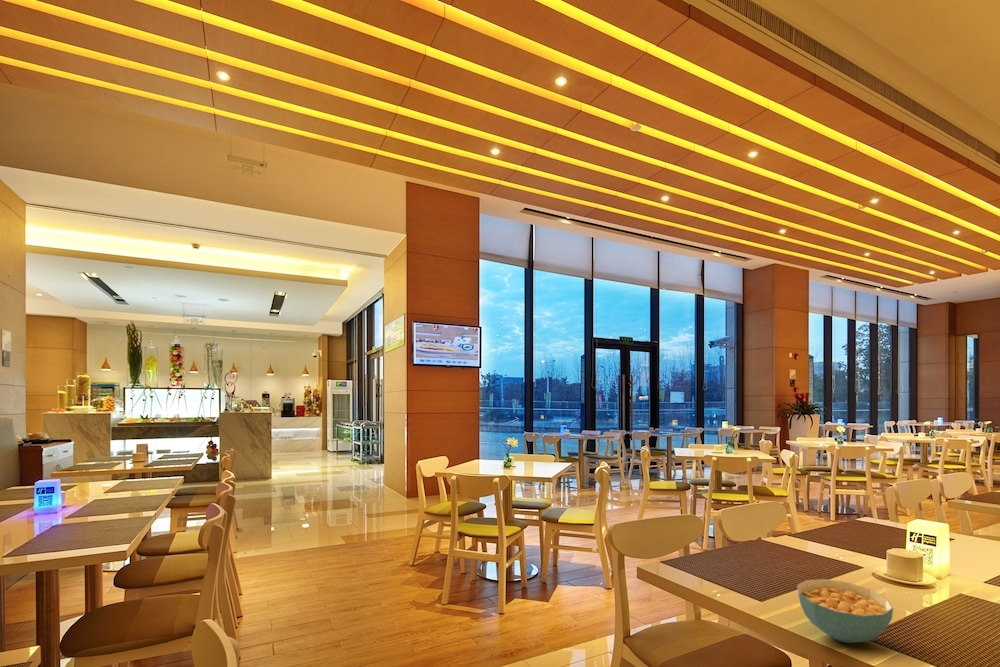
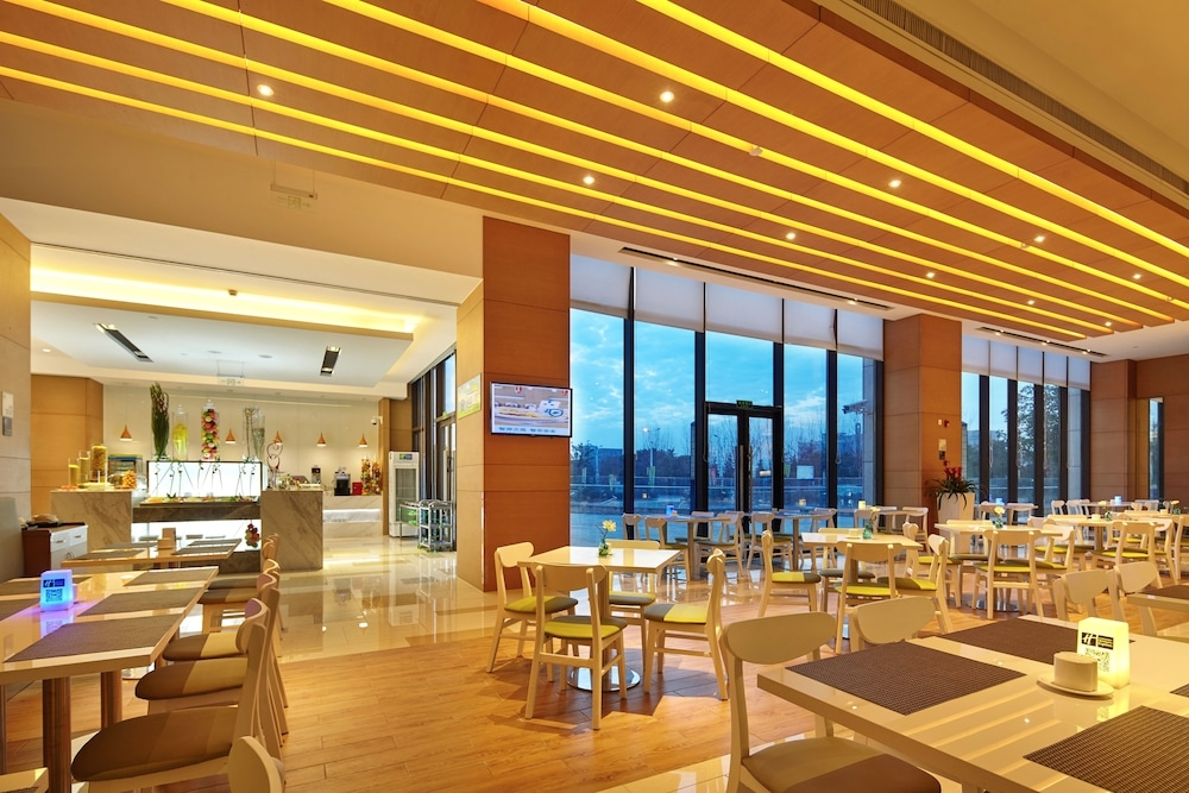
- cereal bowl (843, 616)
